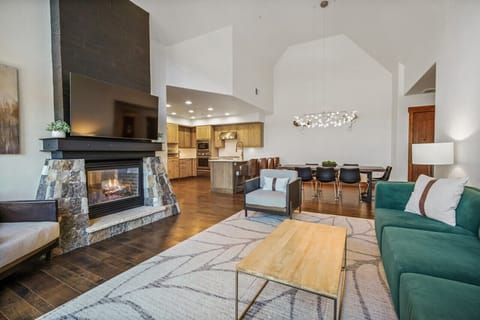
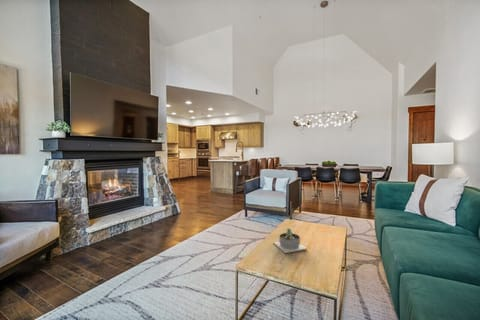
+ succulent planter (289, 237)
